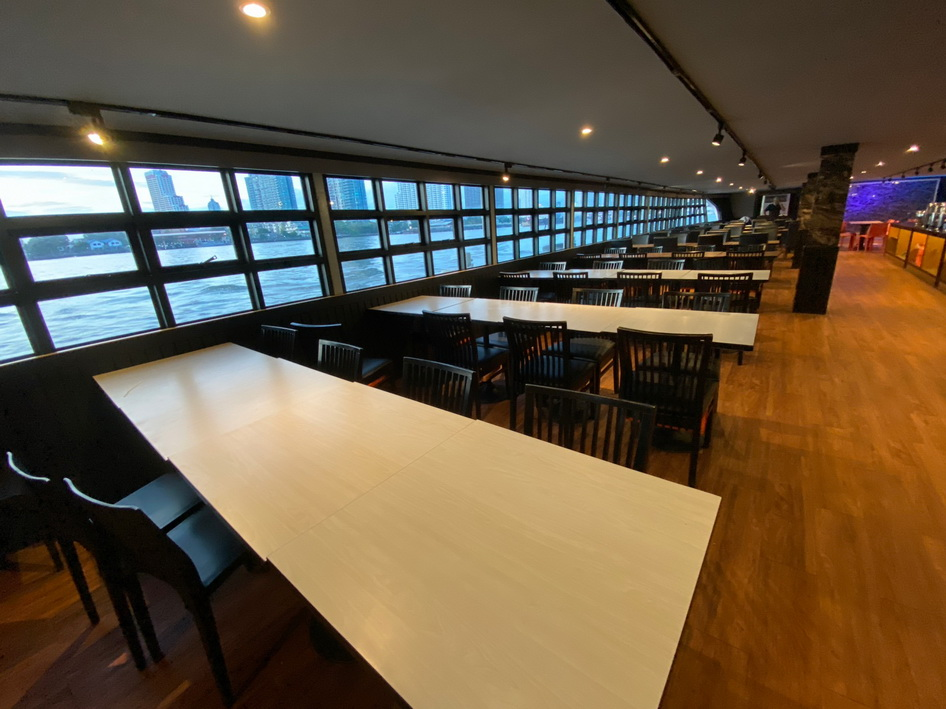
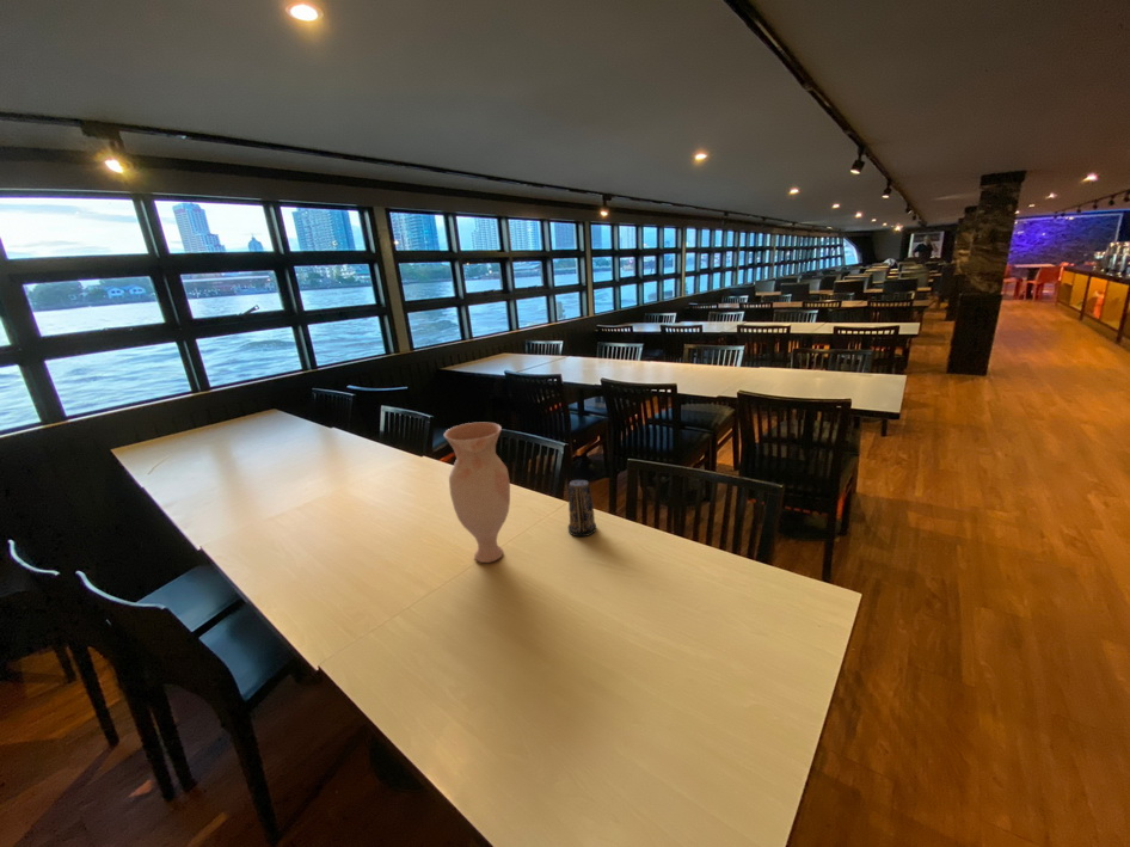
+ vase (481, 496)
+ candle (581, 505)
